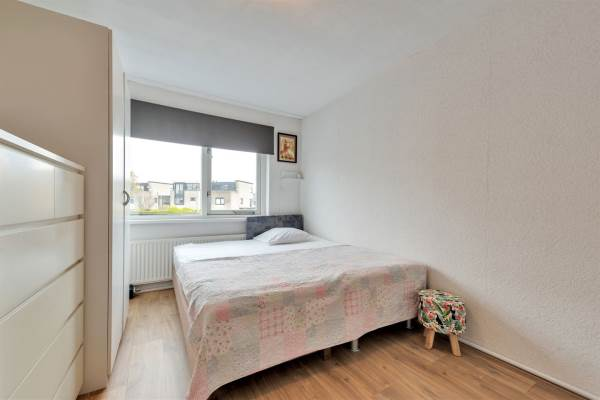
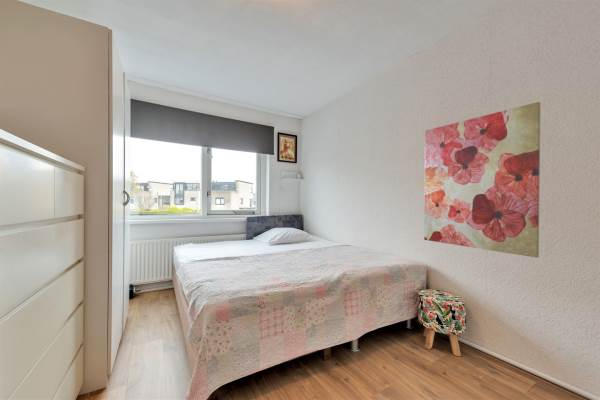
+ wall art (472, 183)
